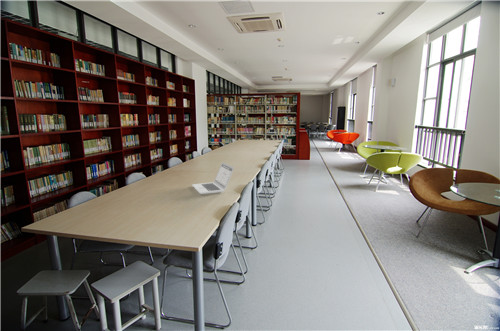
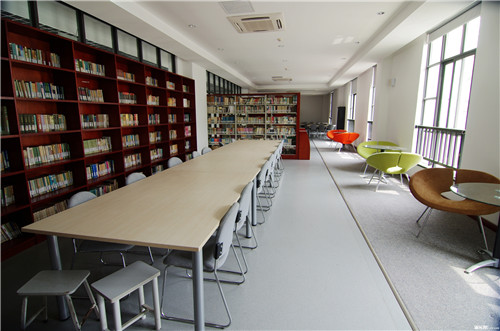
- laptop (215, 178)
